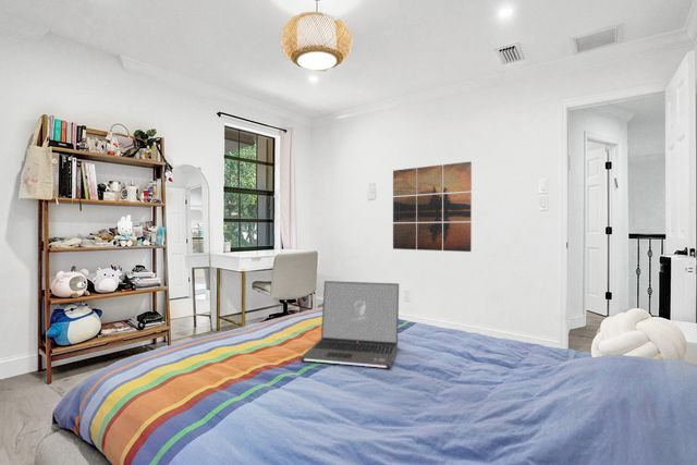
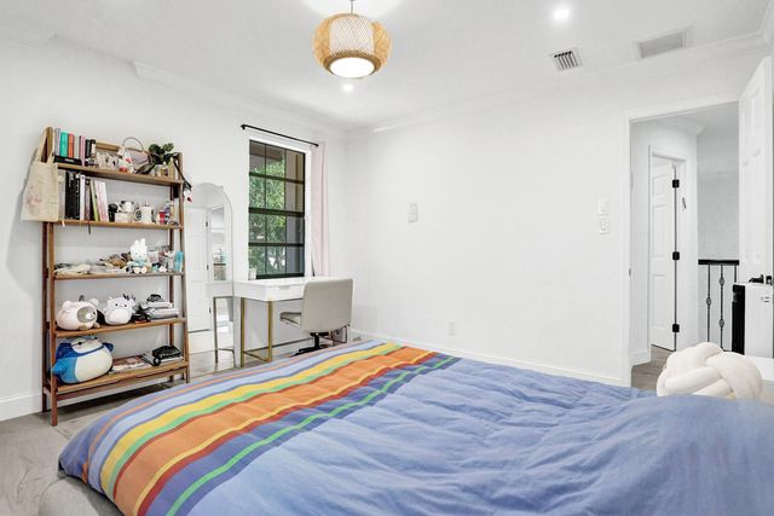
- wall art (429, 208)
- laptop (353, 319)
